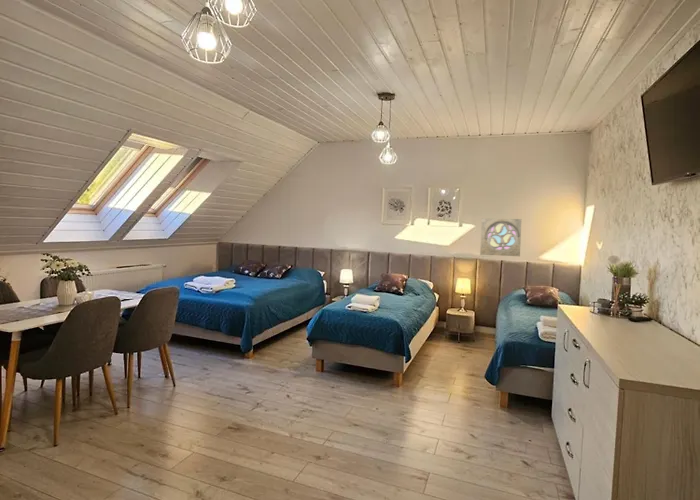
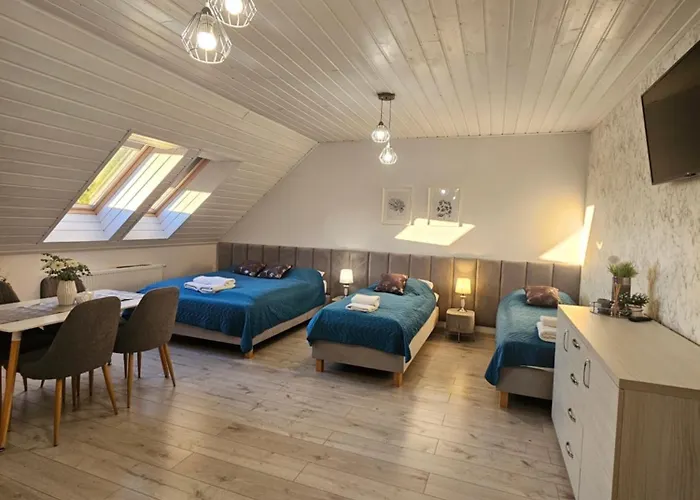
- wall ornament (500, 237)
